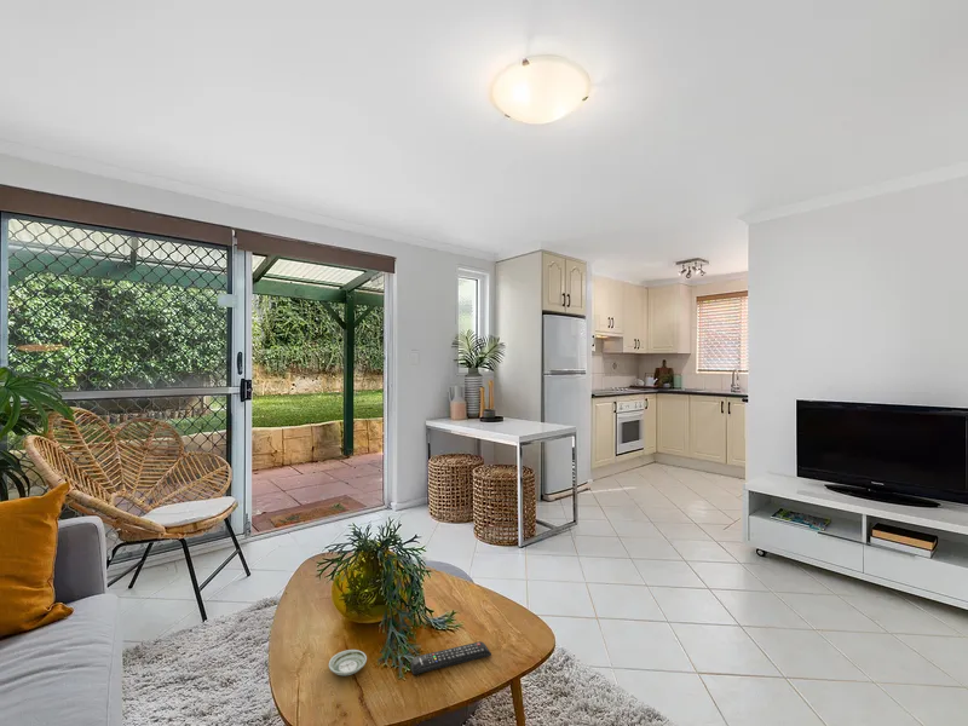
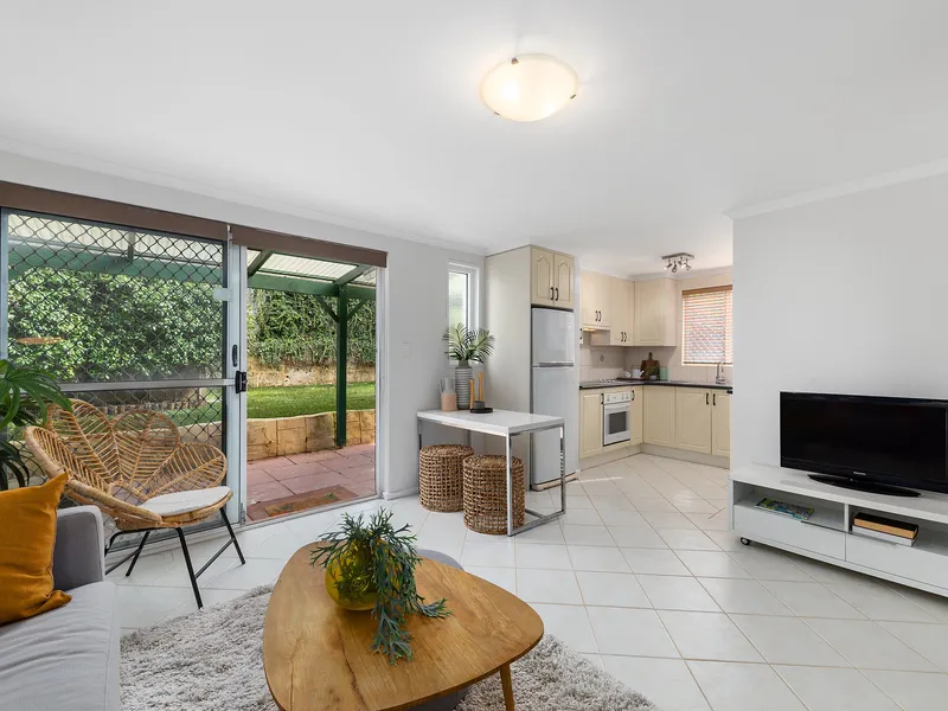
- saucer (347, 664)
- remote control (451, 657)
